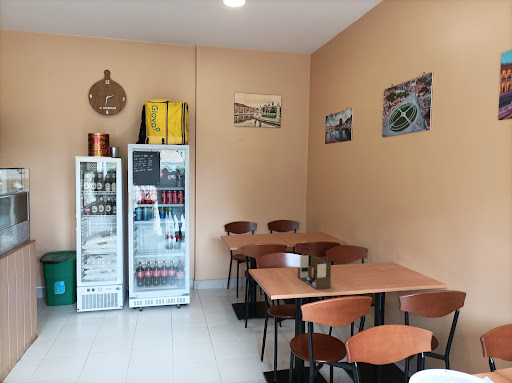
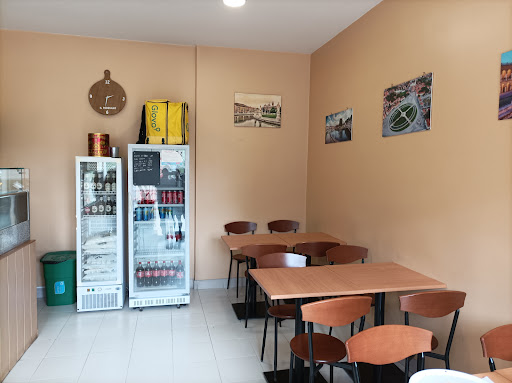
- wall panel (313, 271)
